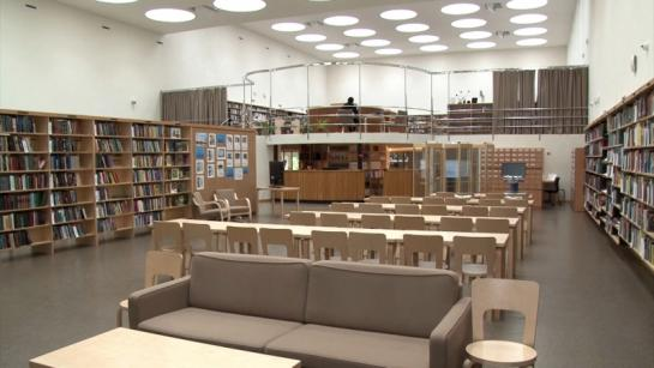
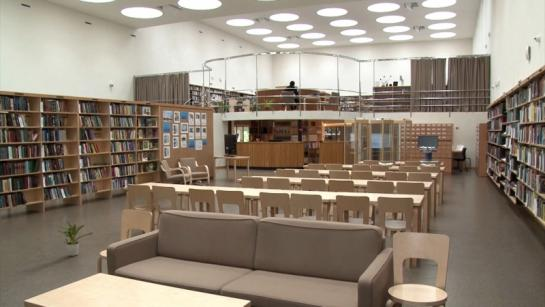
+ potted plant (73, 238)
